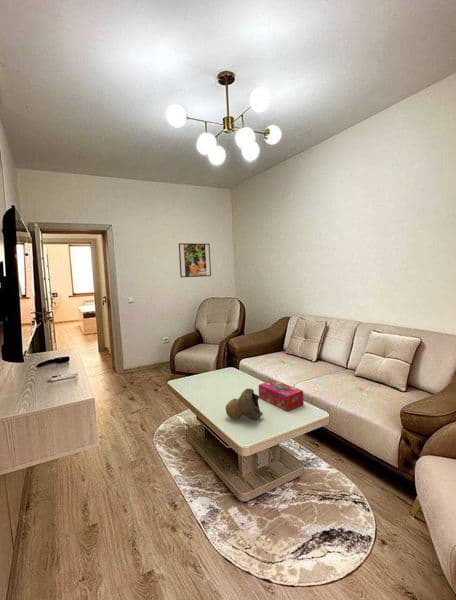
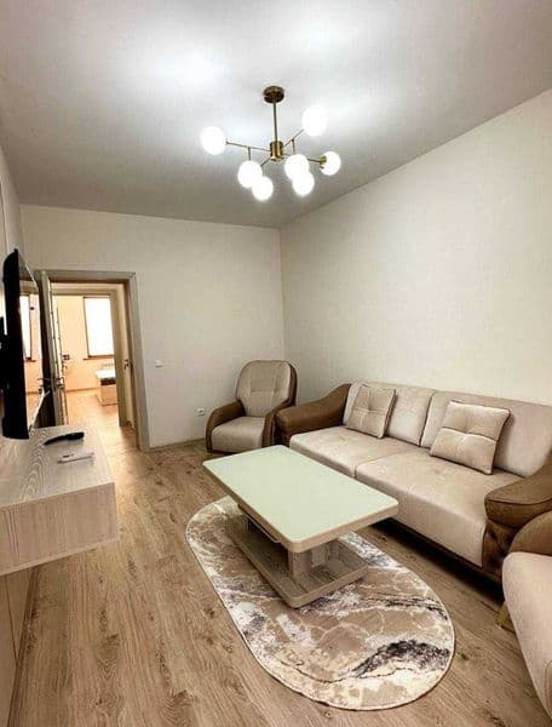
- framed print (195, 260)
- tissue box (280, 394)
- decorative bowl (243, 403)
